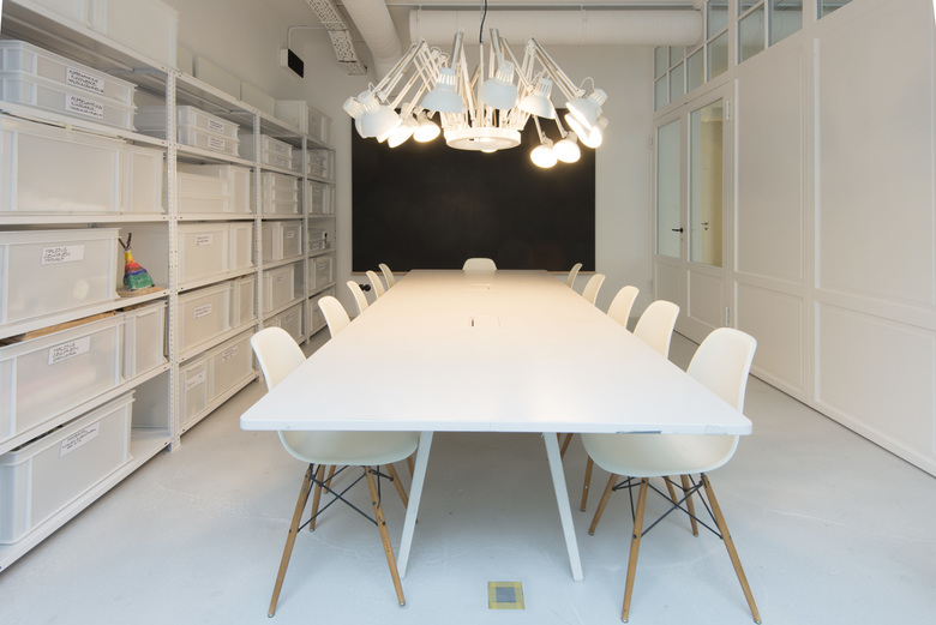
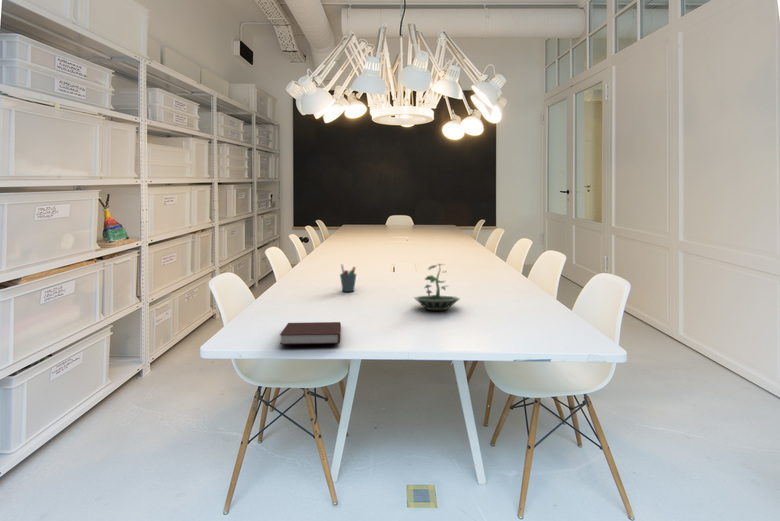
+ pen holder (348, 277)
+ terrarium (438, 272)
+ notebook (312, 332)
